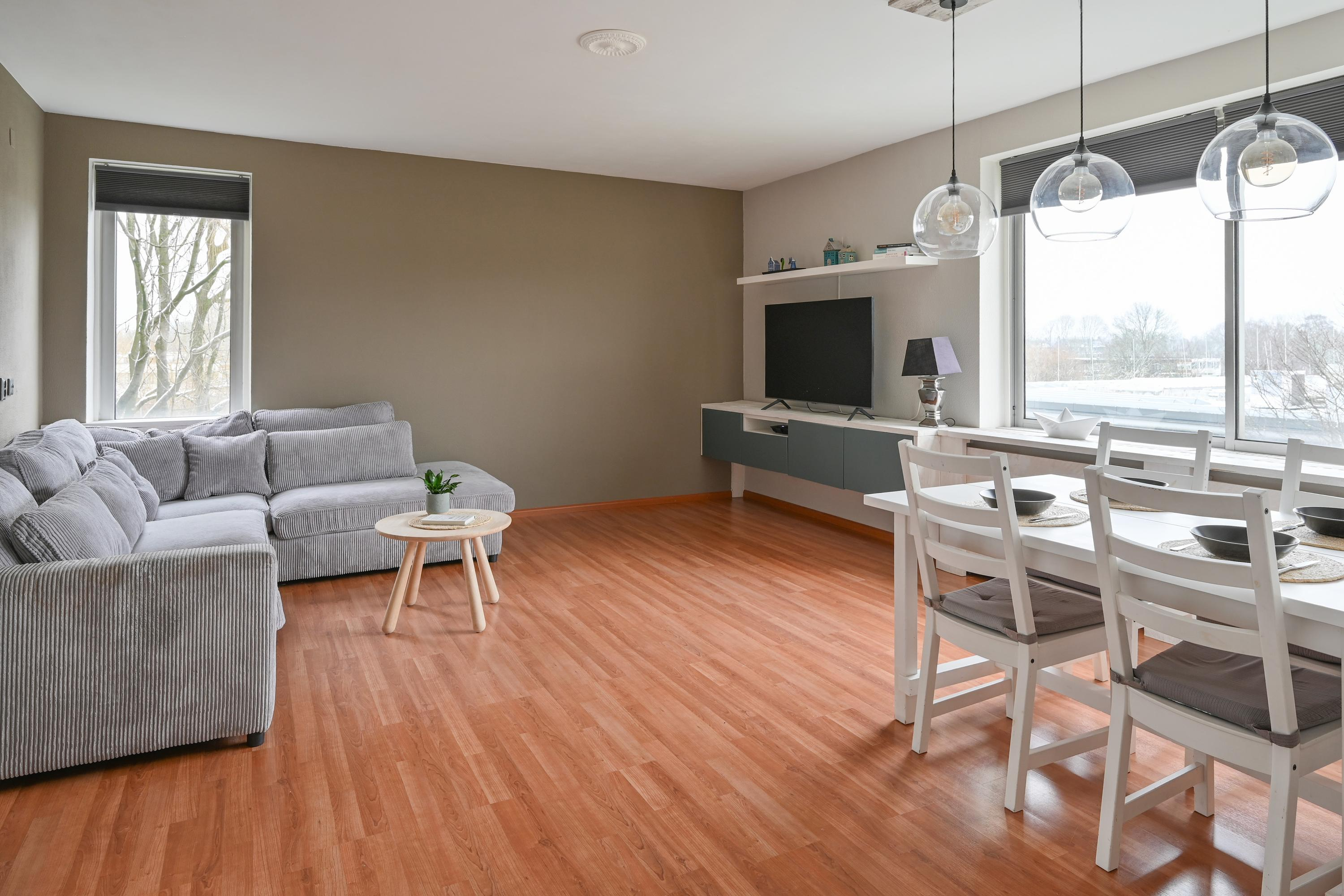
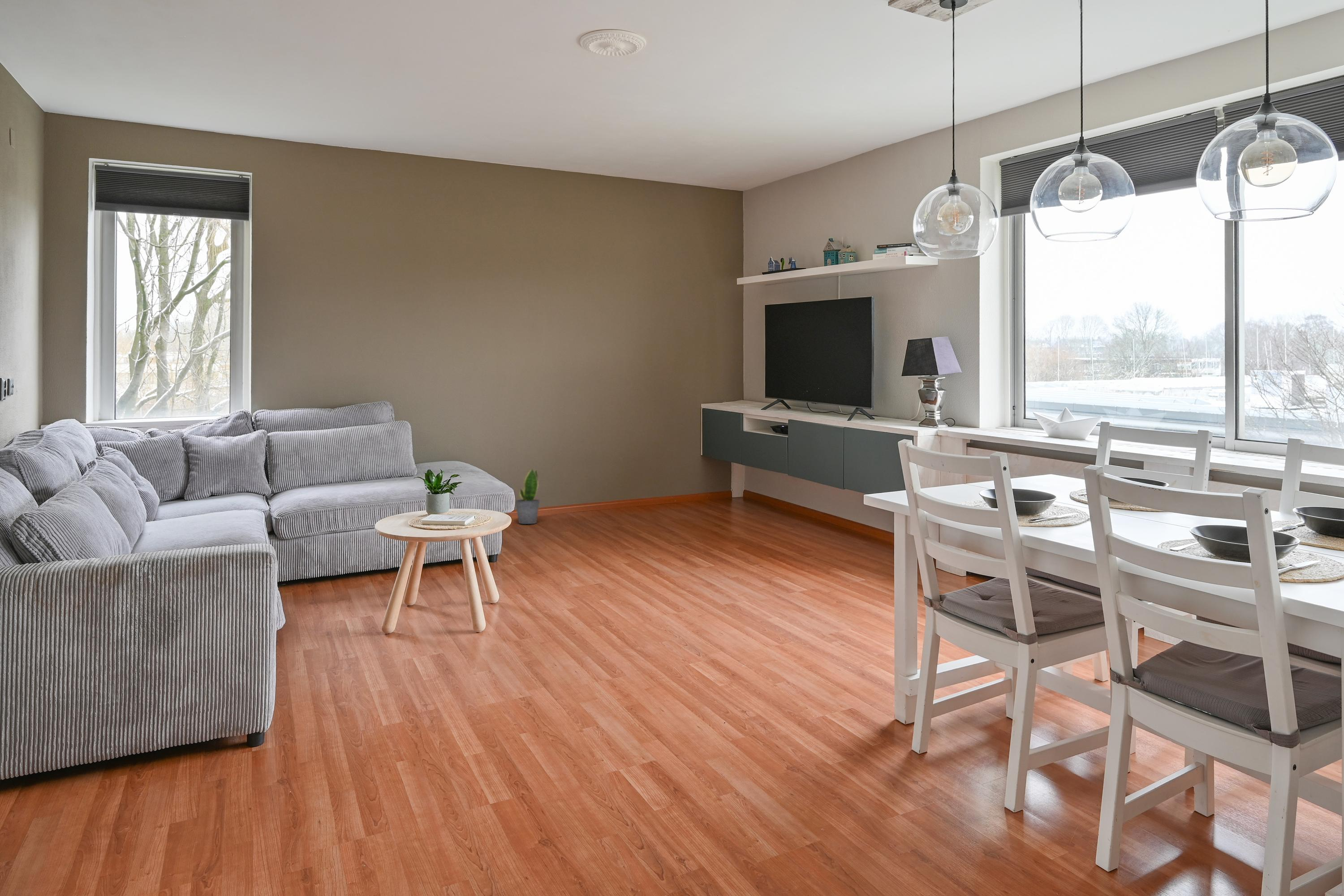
+ potted plant (527, 495)
